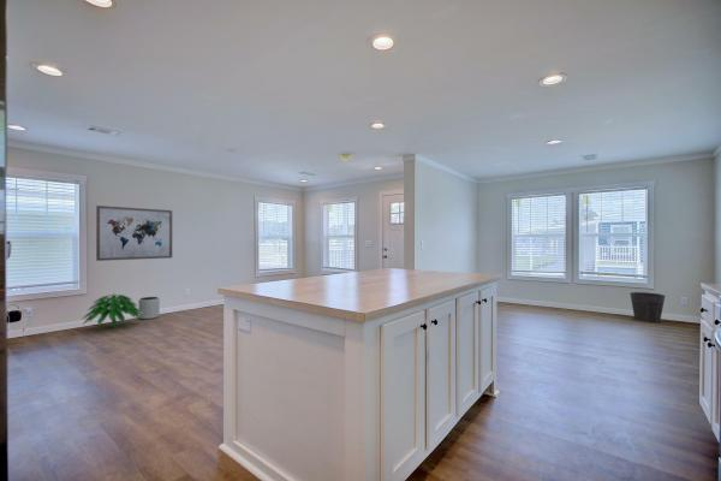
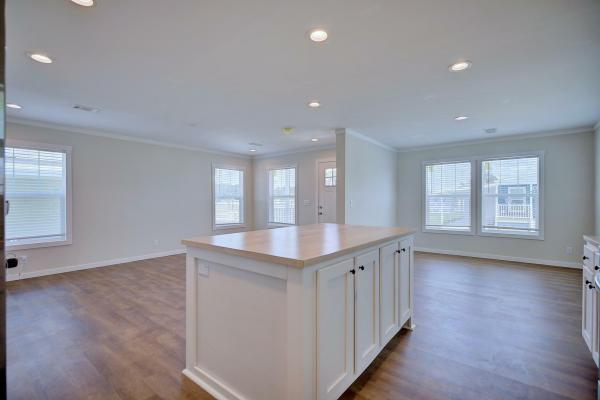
- plant pot (149, 308)
- waste bin (646, 307)
- indoor plant (113, 309)
- wall art (137, 233)
